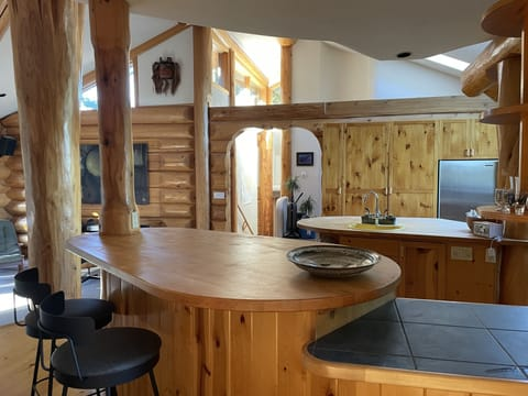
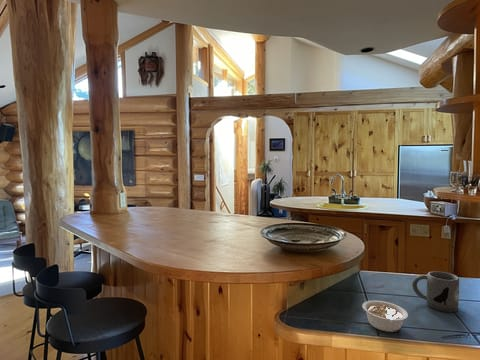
+ mug (437, 289)
+ legume (385, 316)
